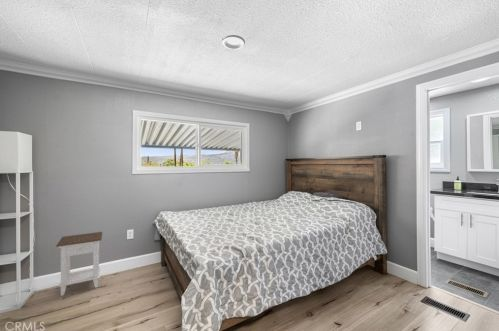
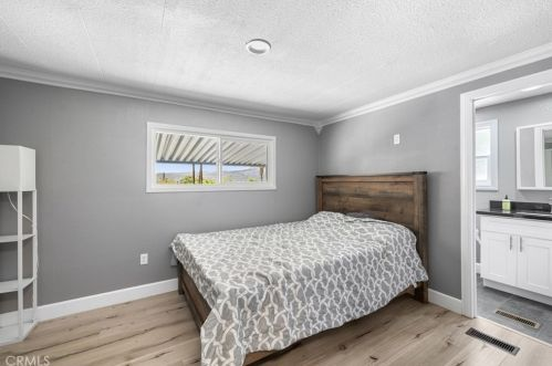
- nightstand (78, 254)
